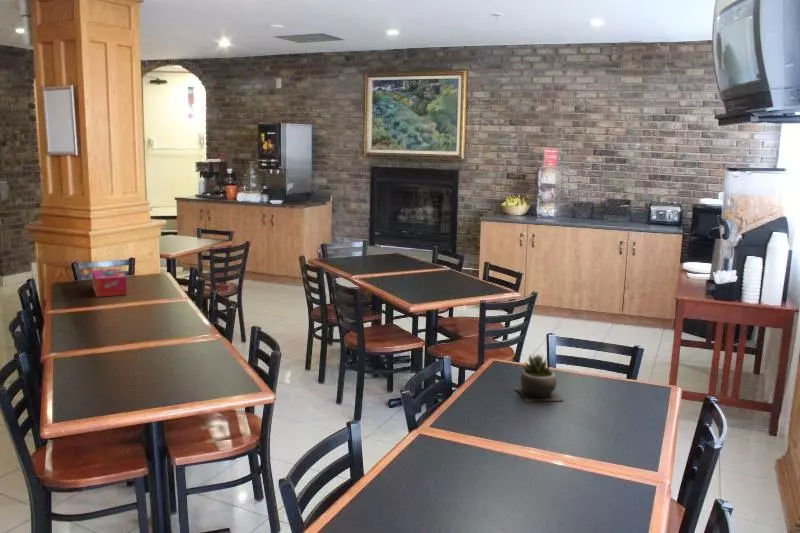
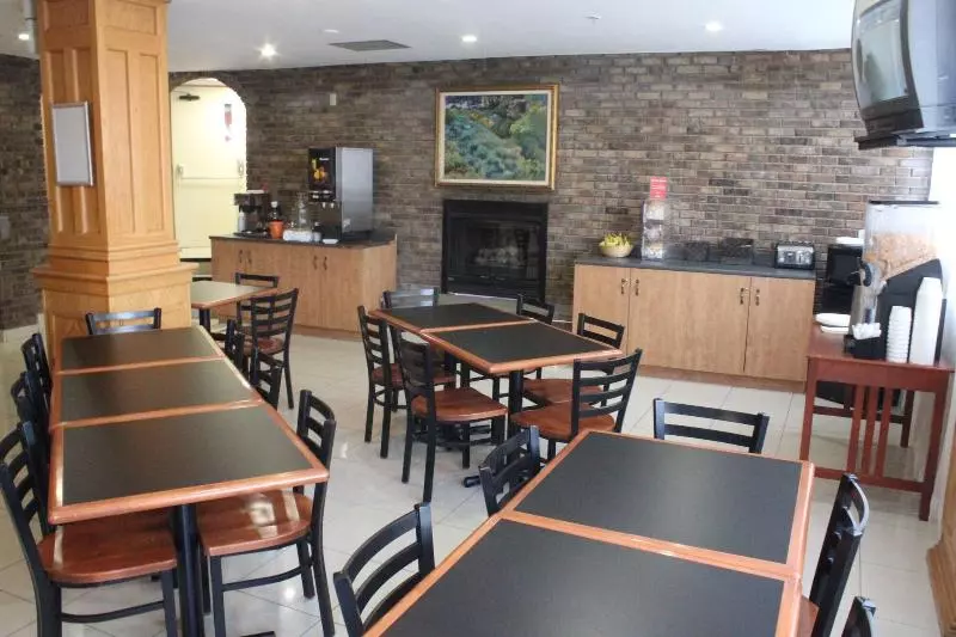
- tissue box (109, 282)
- succulent plant (539, 374)
